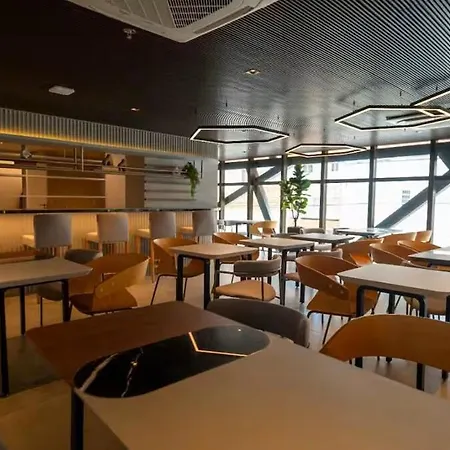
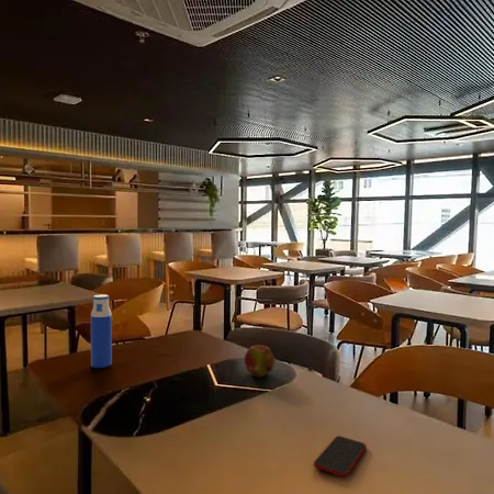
+ water bottle (101, 330)
+ fruit (260, 361)
+ smartphone (340, 454)
